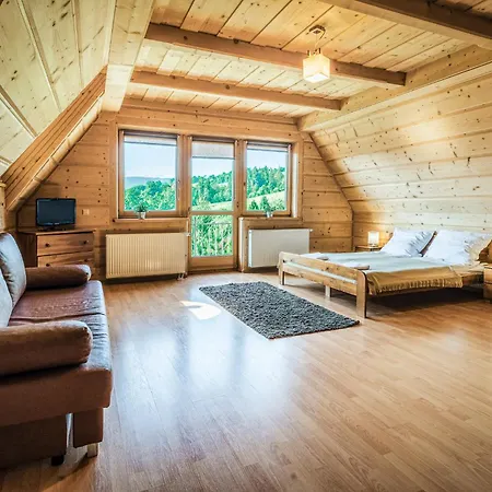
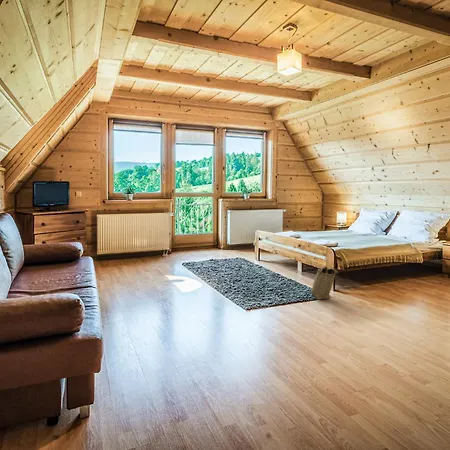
+ basket (324, 282)
